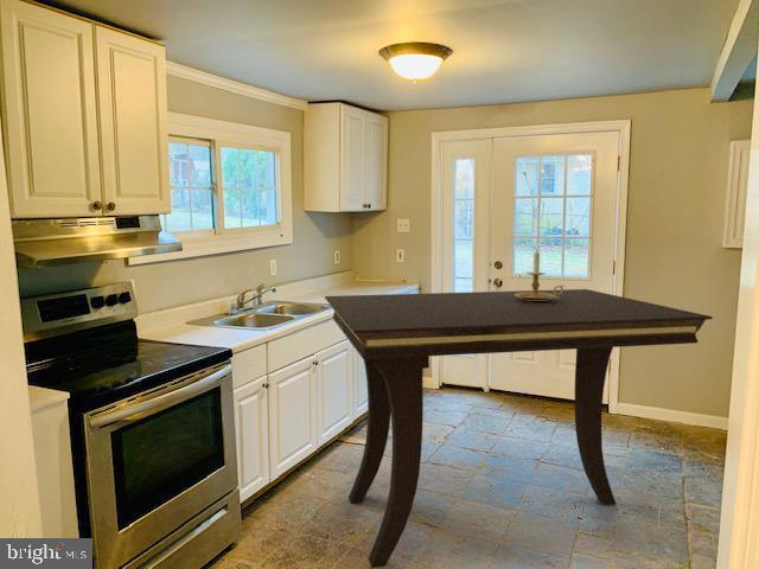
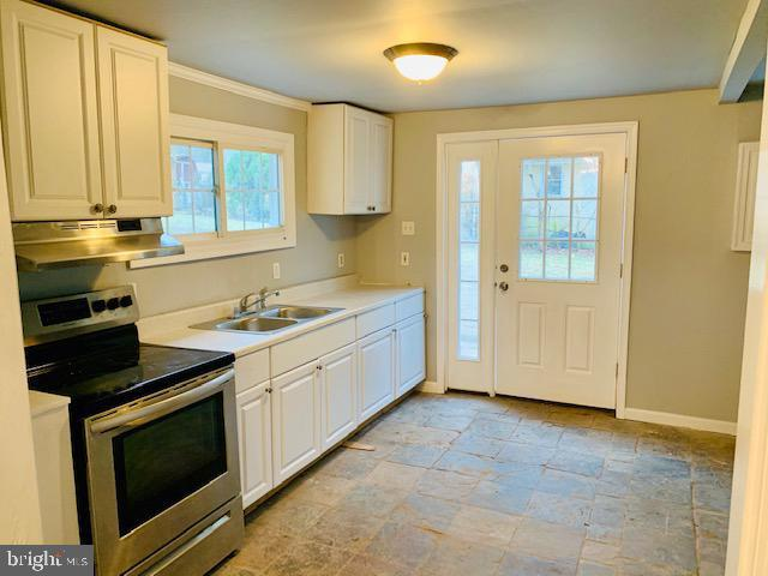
- dining table (493, 352)
- candle holder (536, 274)
